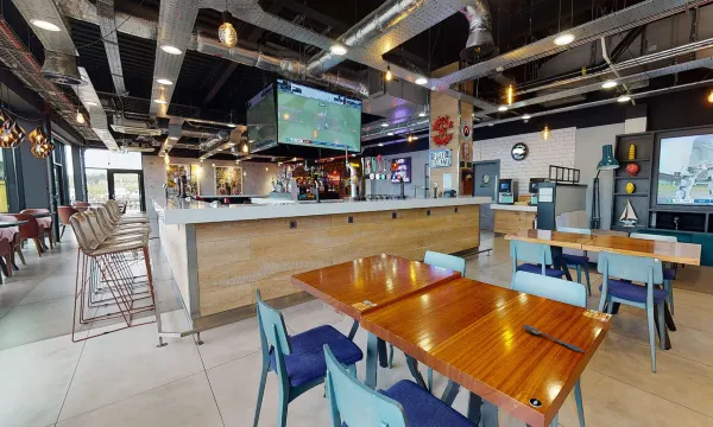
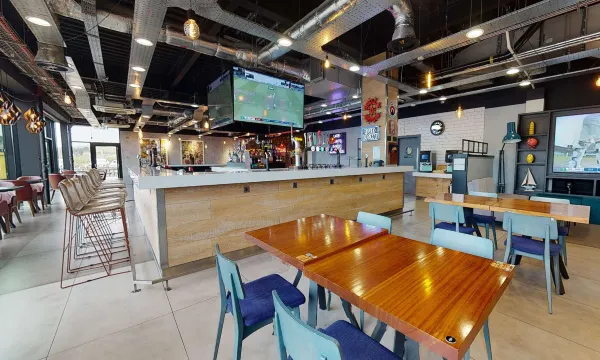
- spoon (550, 337)
